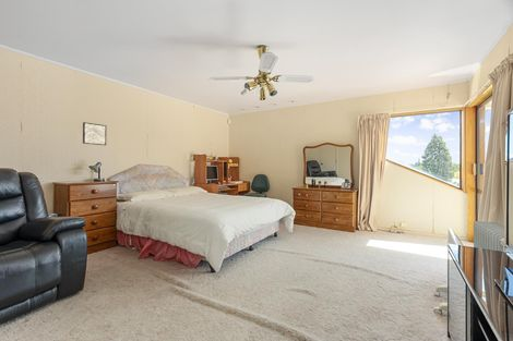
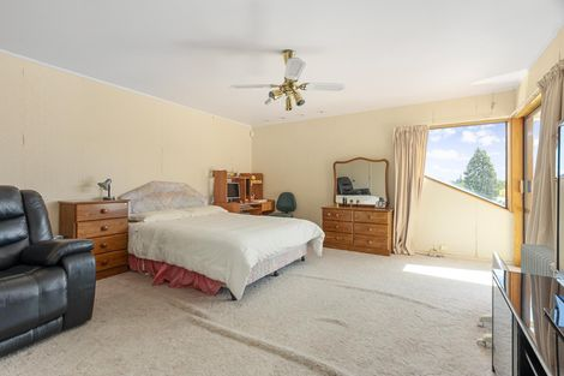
- wall art (95, 134)
